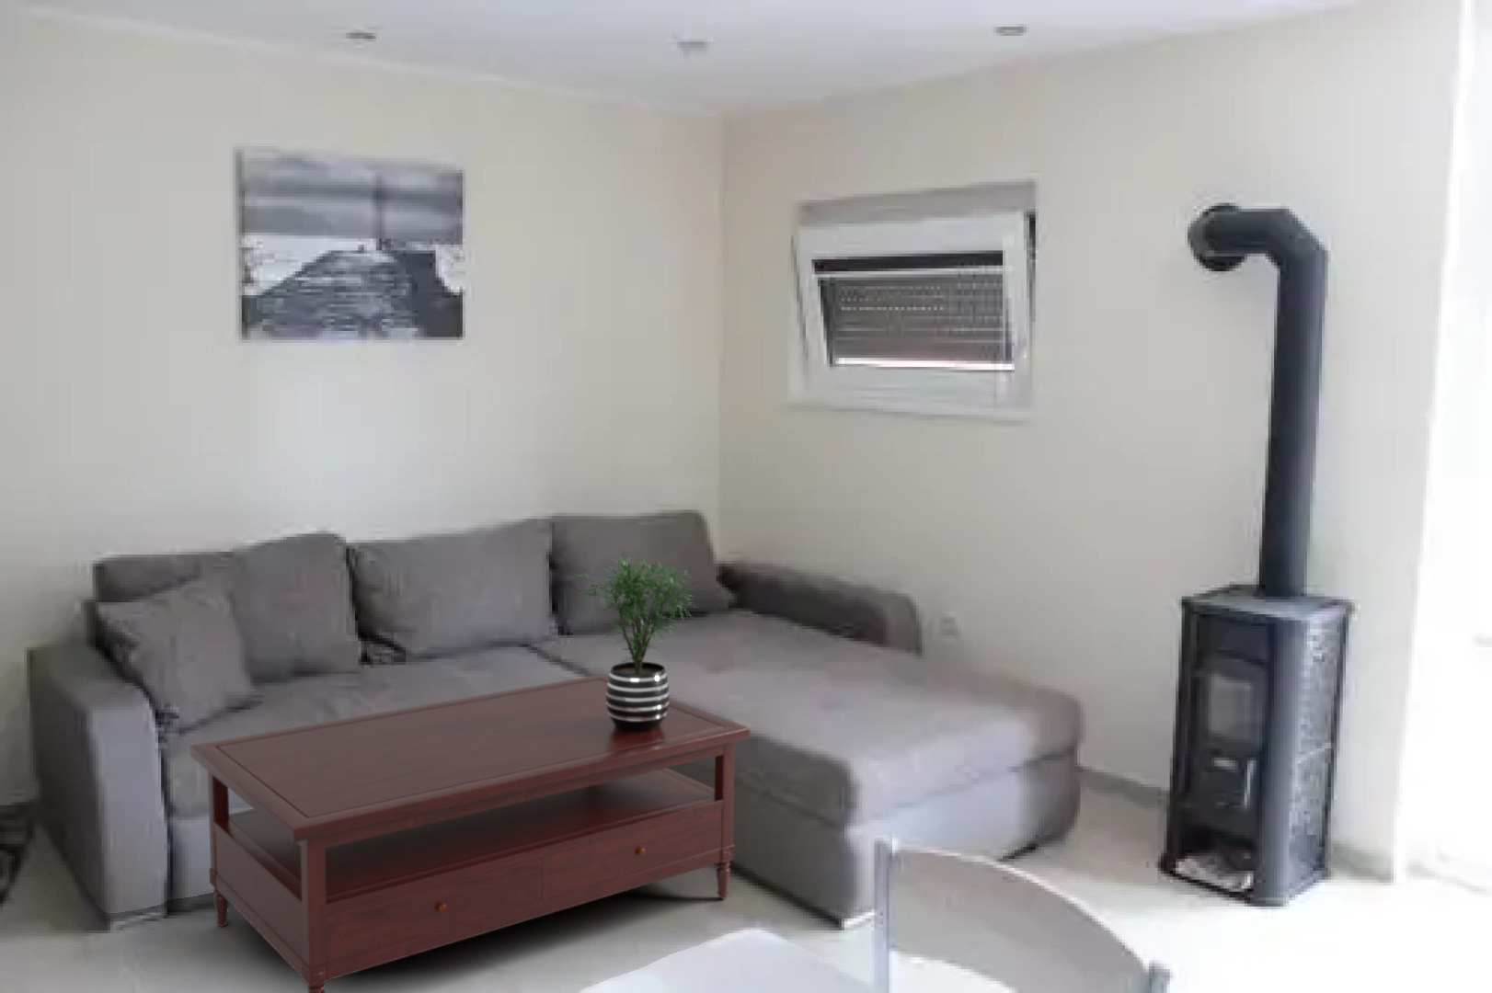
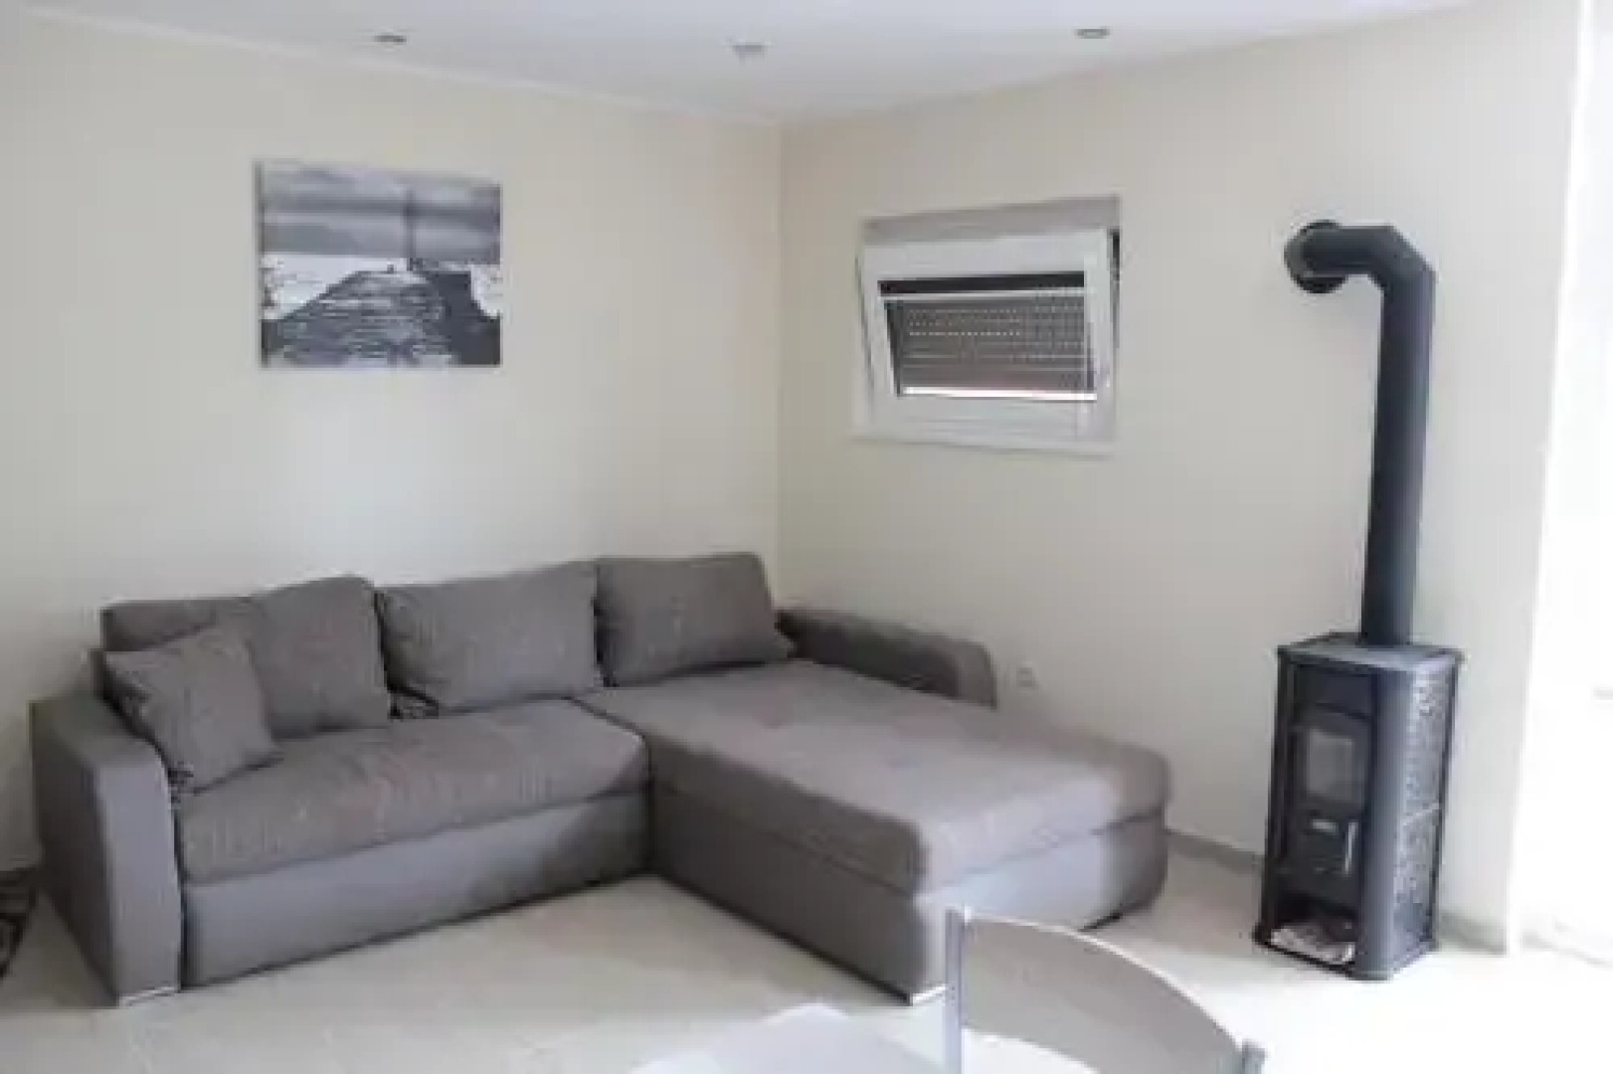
- coffee table (479, 823)
- potted plant (643, 641)
